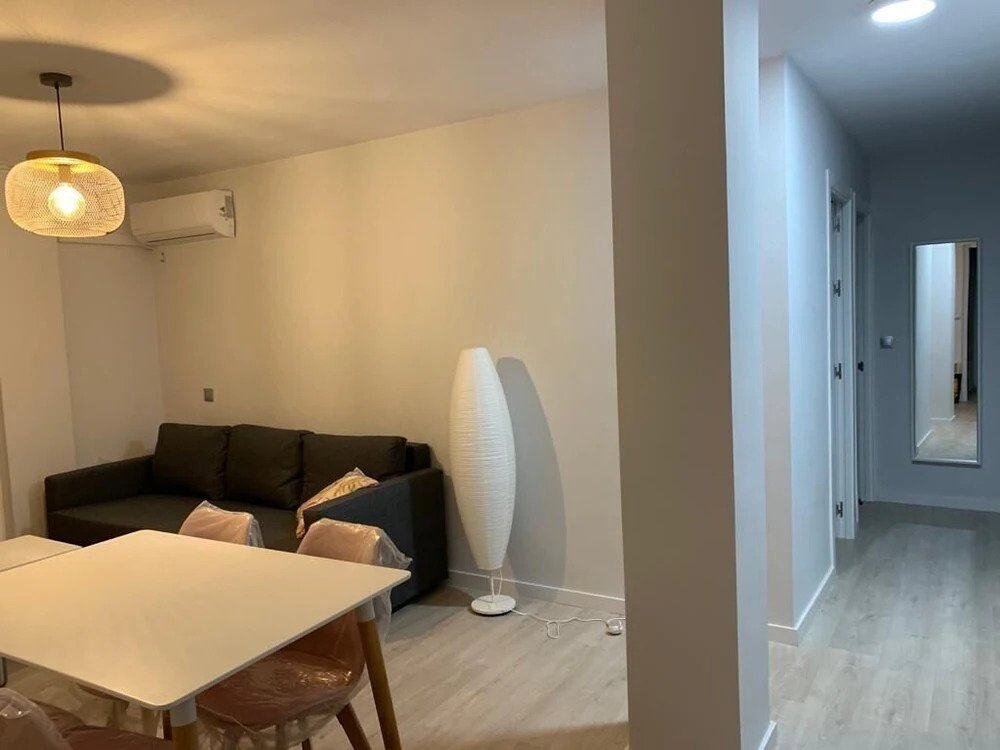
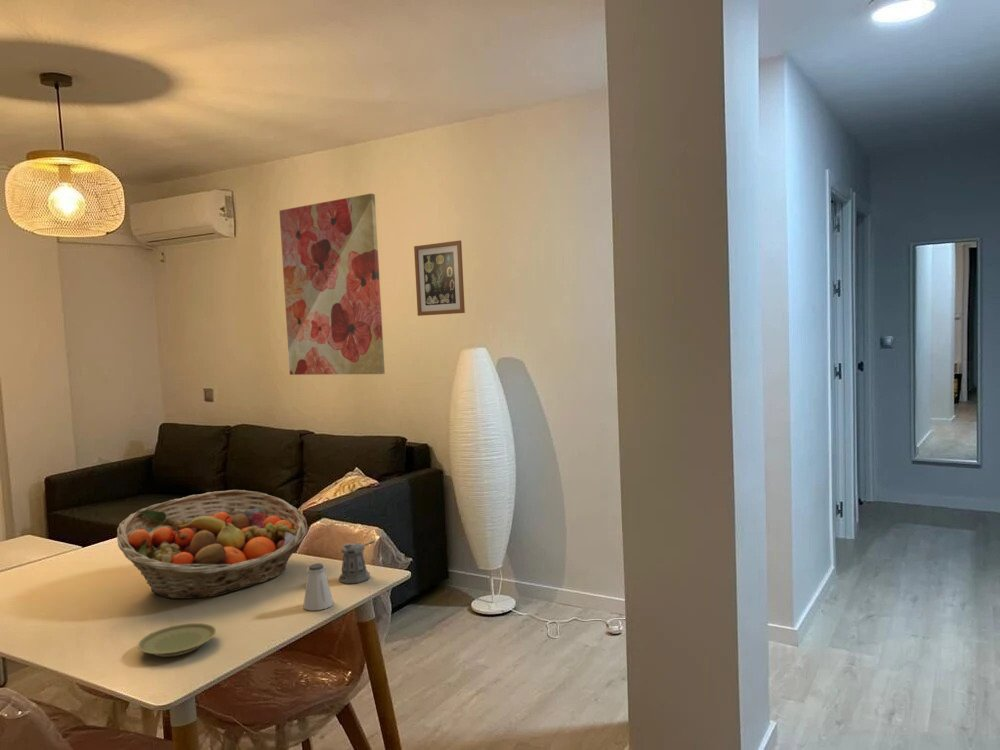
+ wall art (330, 289)
+ pepper shaker (356, 559)
+ fruit basket (216, 540)
+ wall art (438, 279)
+ plate (178, 641)
+ saltshaker (317, 585)
